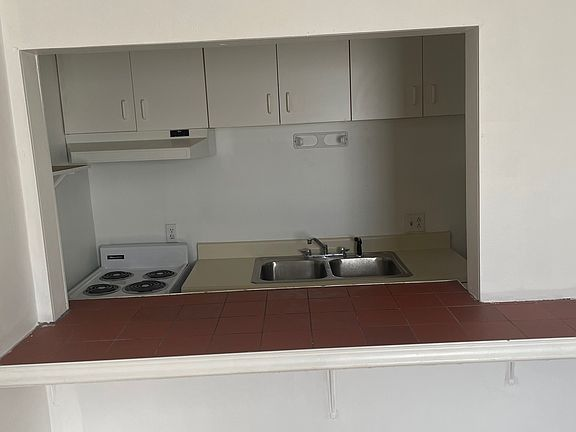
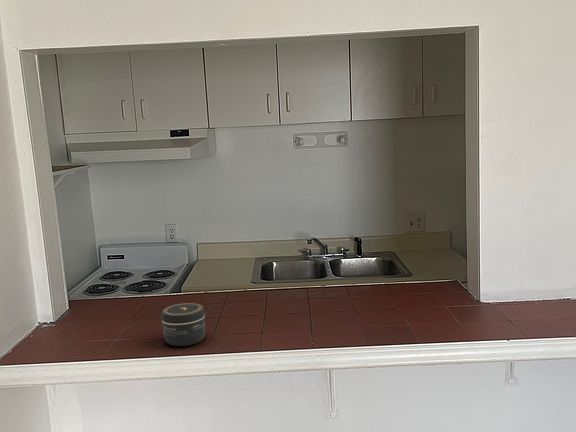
+ jar (184, 324)
